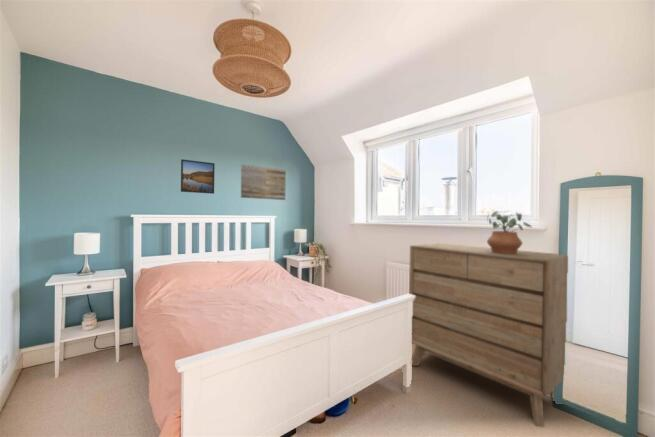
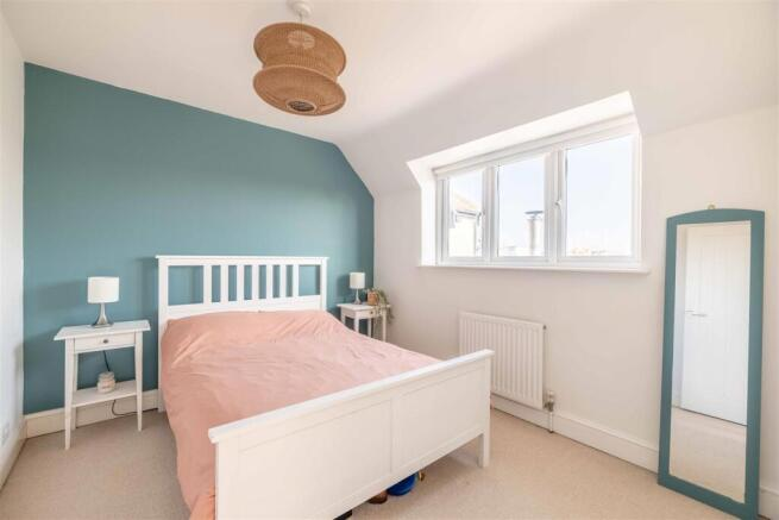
- dresser (479, 315)
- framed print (198, 177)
- potted plant (508, 231)
- wall art (264, 183)
